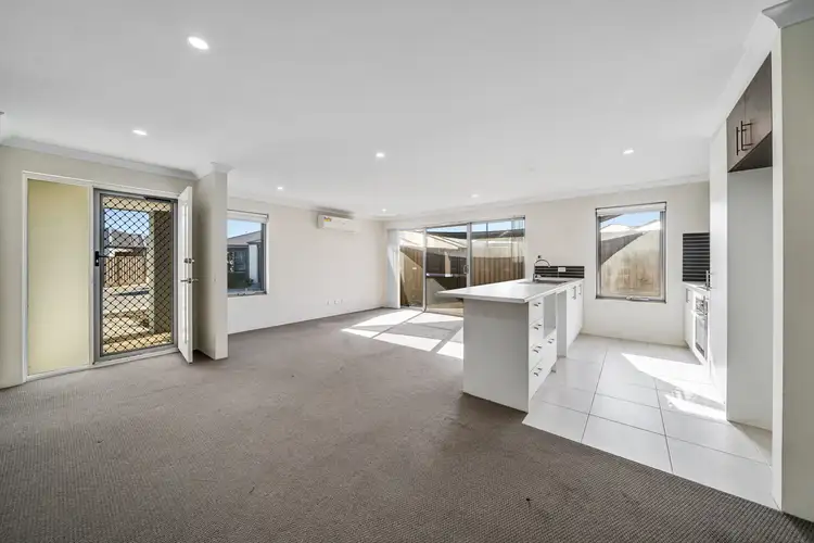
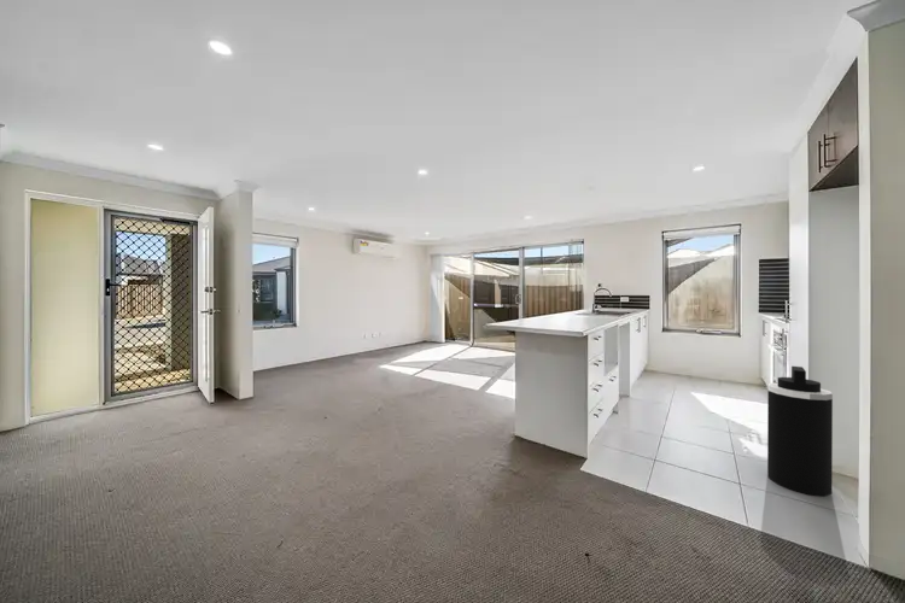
+ trash can (798, 426)
